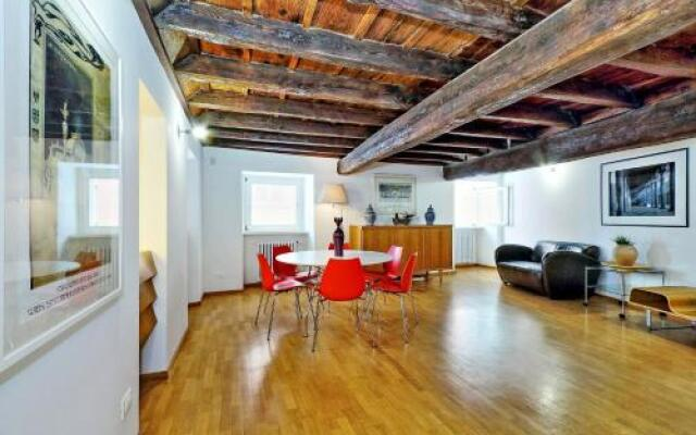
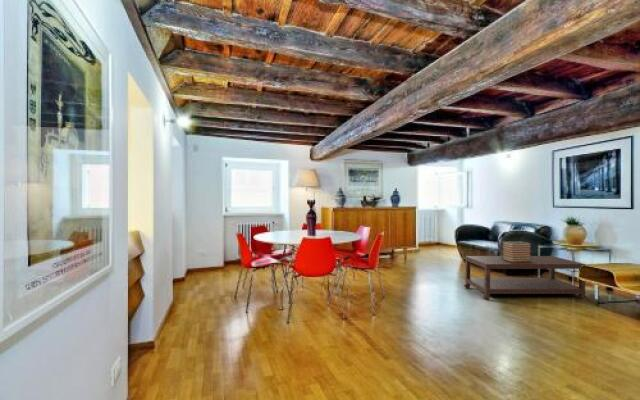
+ coffee table (521, 278)
+ book stack (516, 251)
